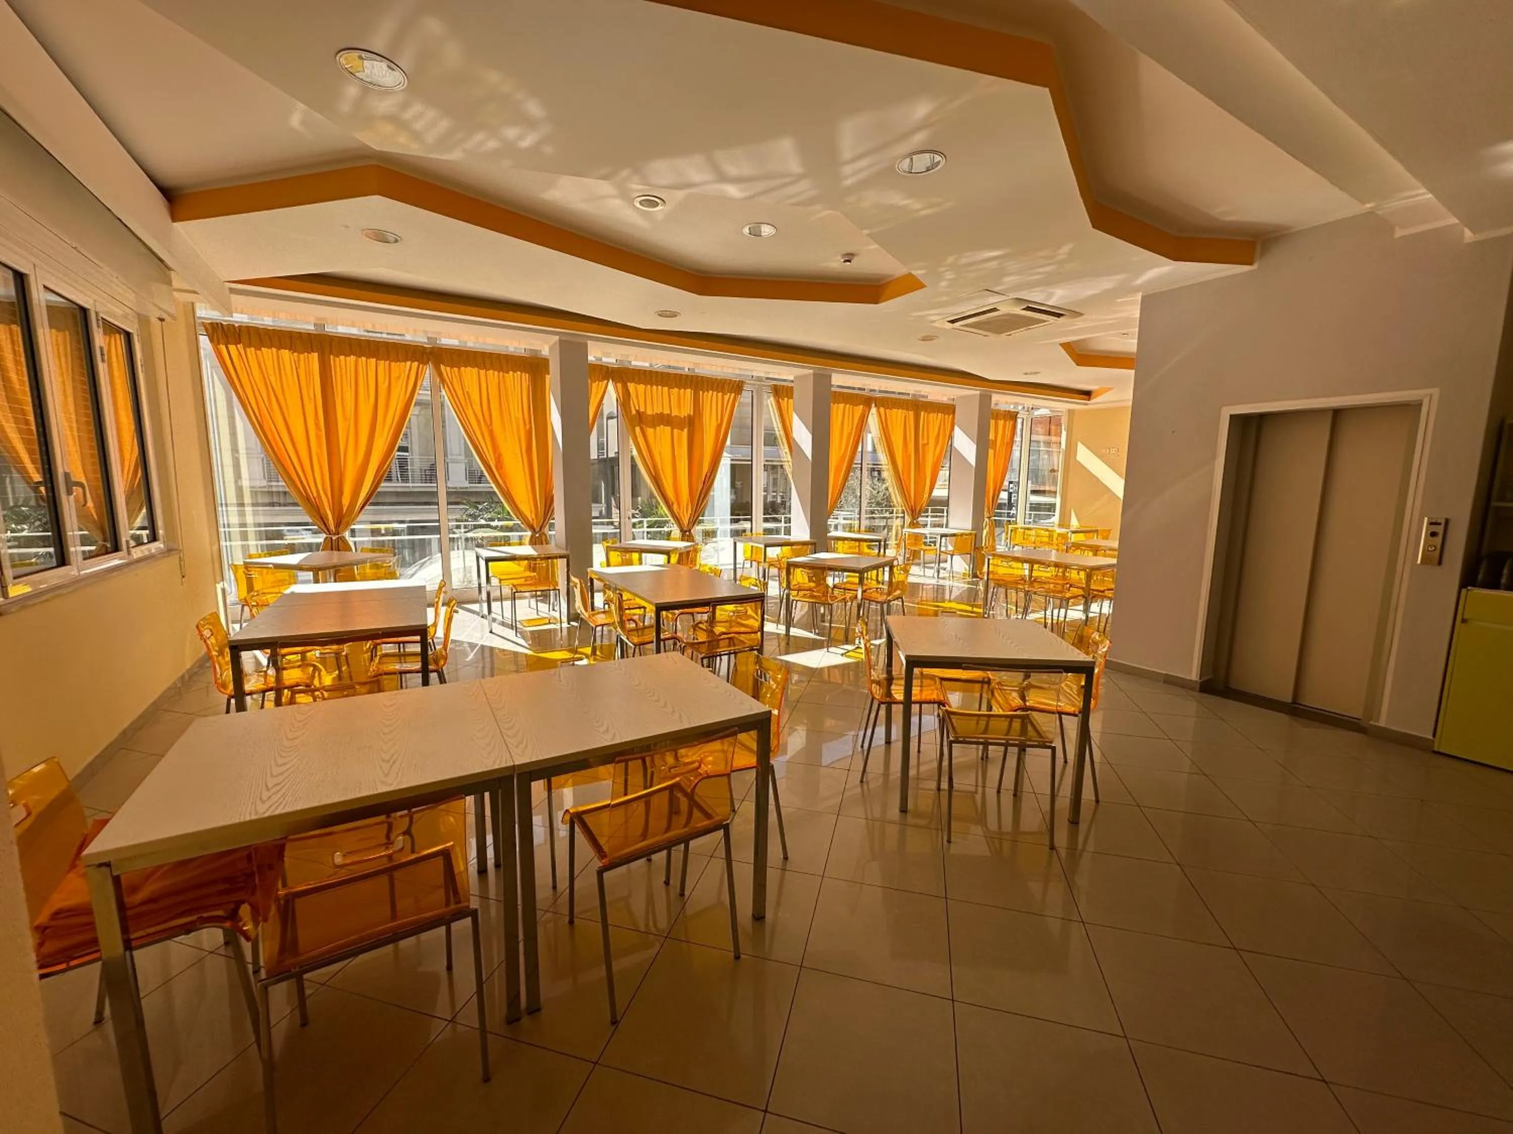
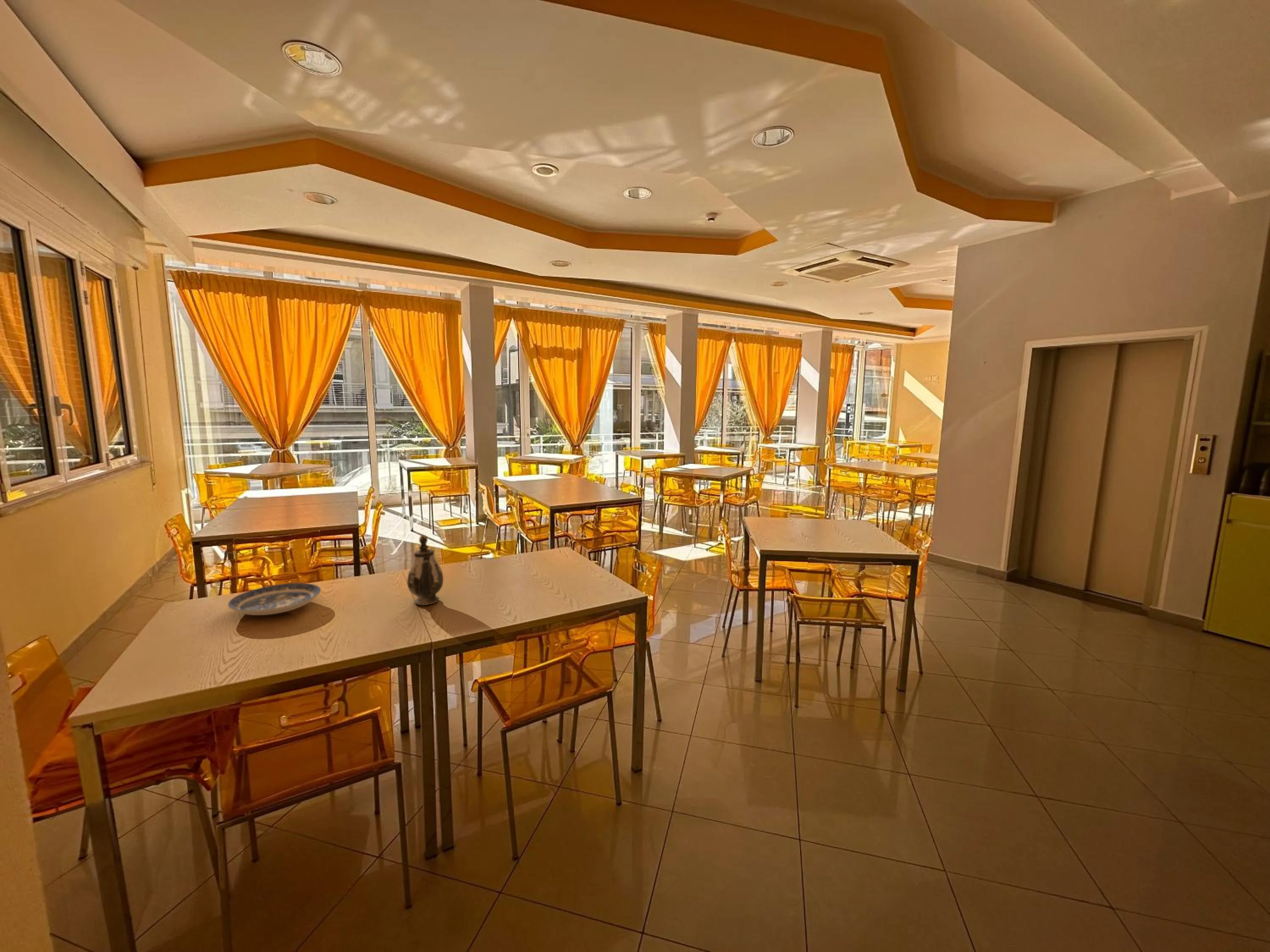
+ plate (276, 601)
+ teapot (425, 569)
